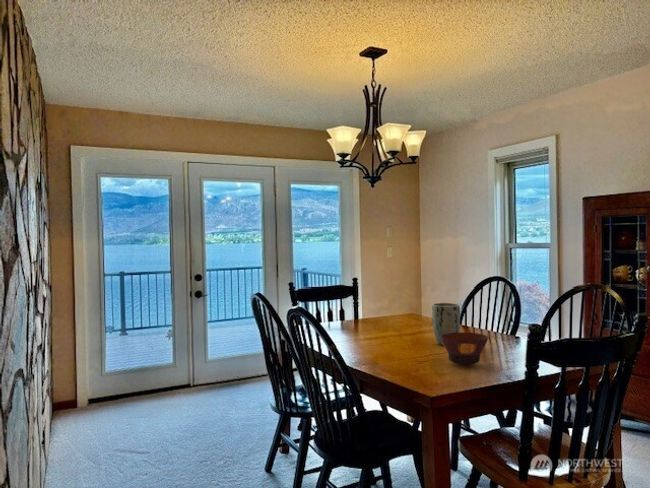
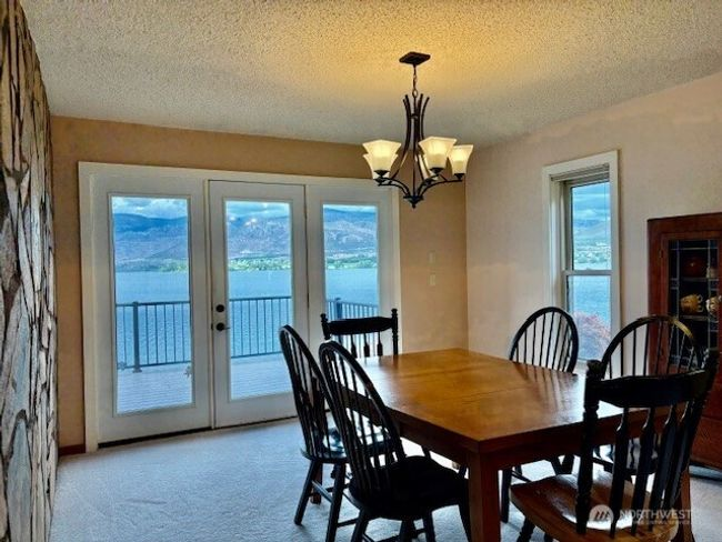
- plant pot (446, 324)
- bowl (464, 350)
